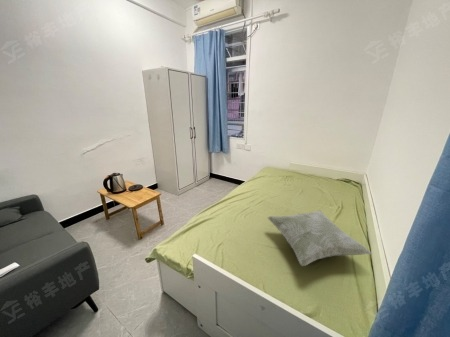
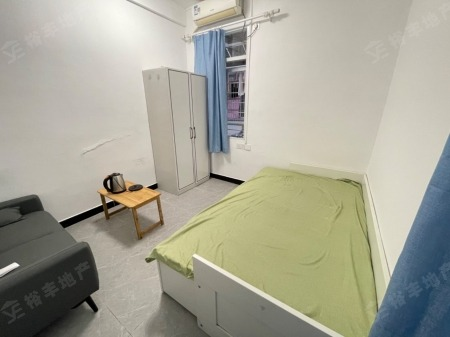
- decorative pillow (312, 233)
